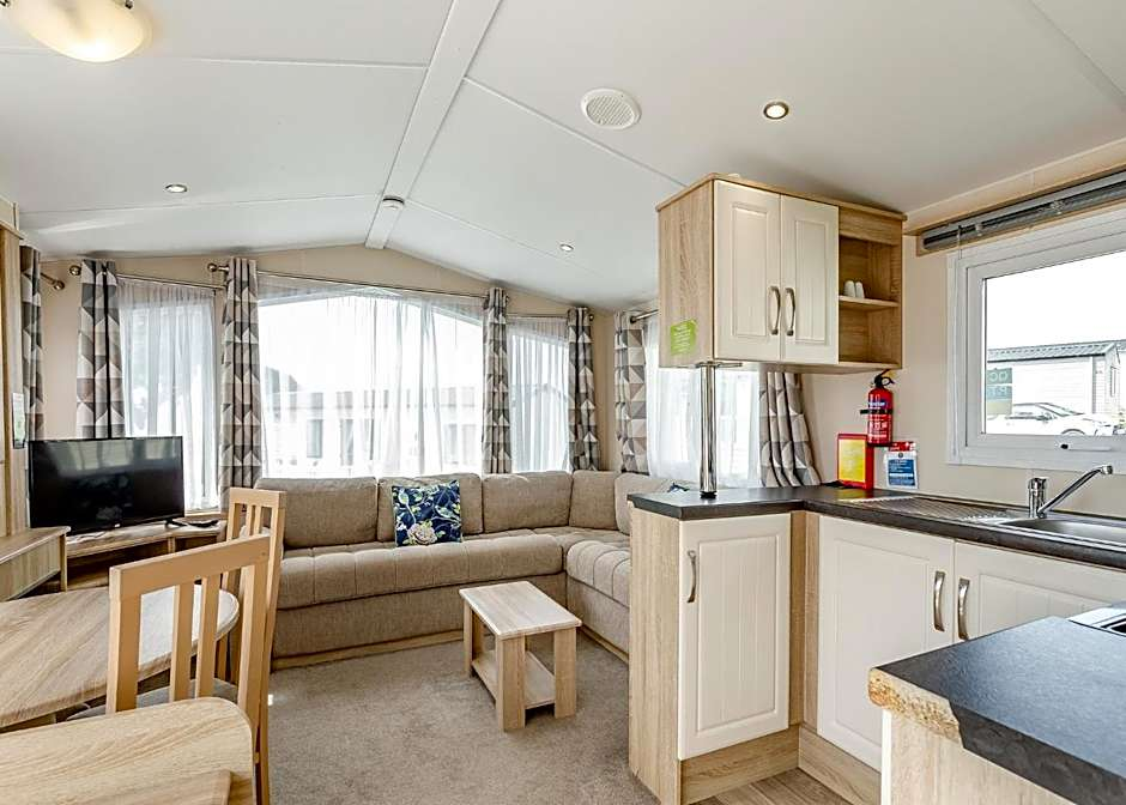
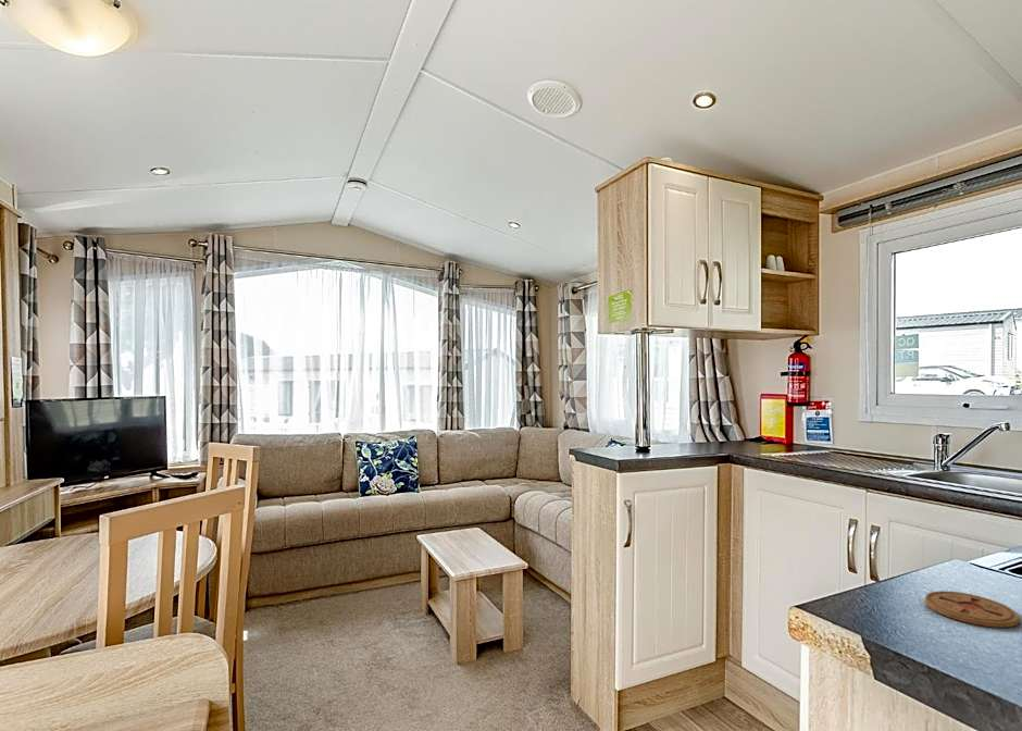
+ coaster (970, 608)
